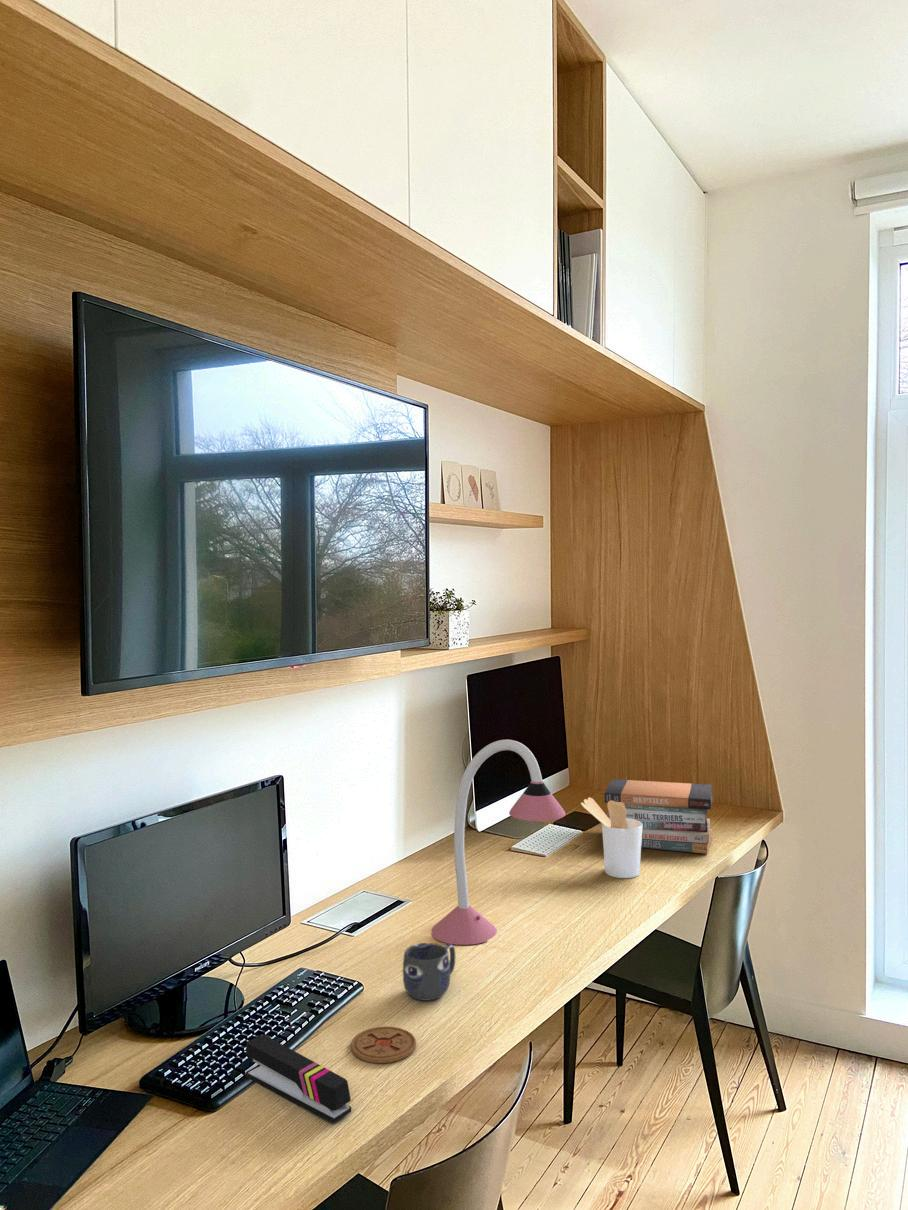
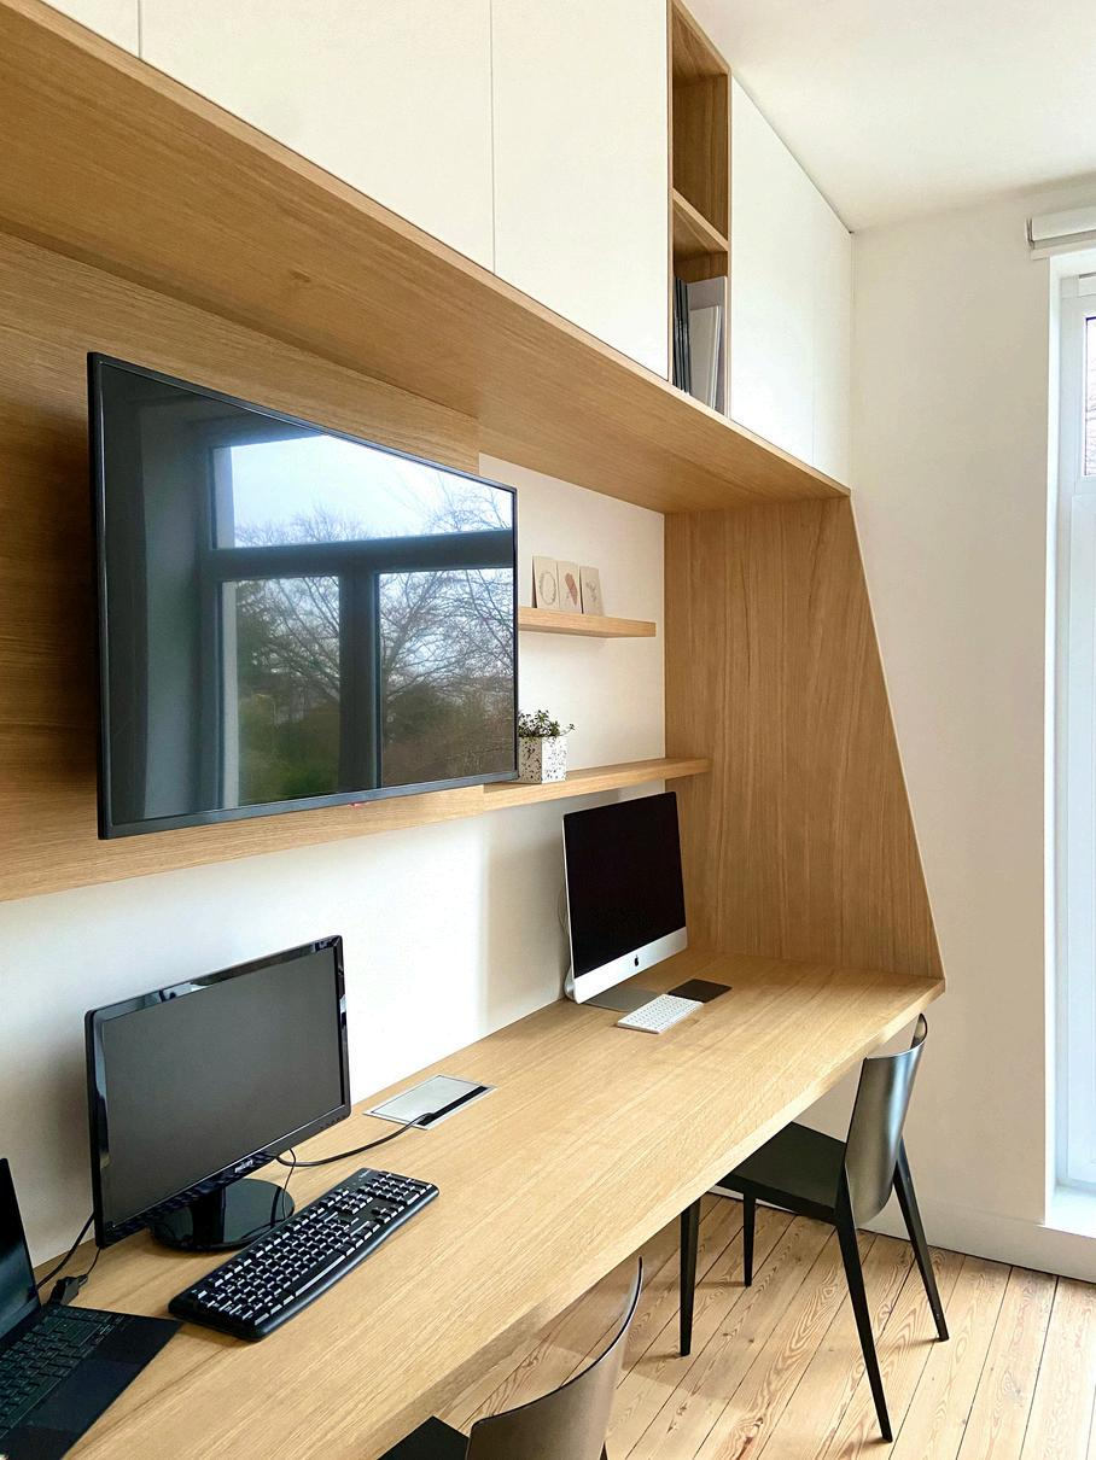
- mug (433, 969)
- utensil holder (611, 835)
- coaster (383, 1044)
- desk lamp (510, 815)
- stapler (296, 1075)
- book stack (658, 814)
